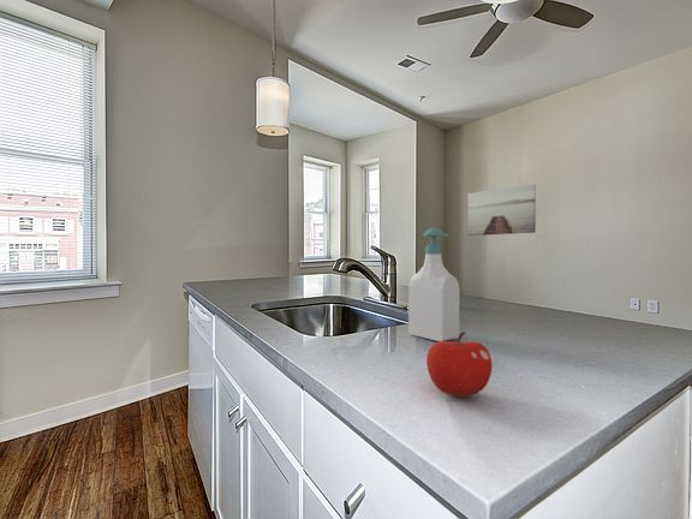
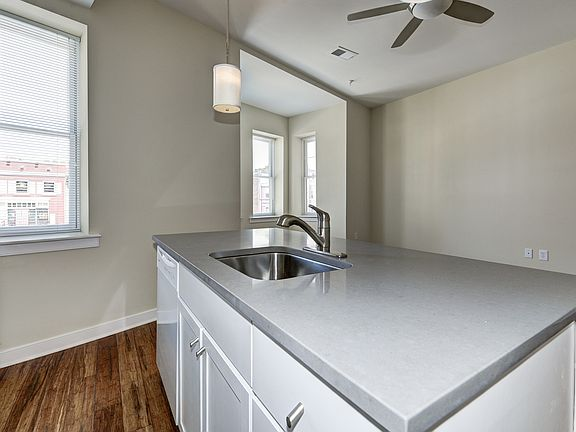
- wall art (499, 211)
- fruit (458, 363)
- soap bottle (435, 281)
